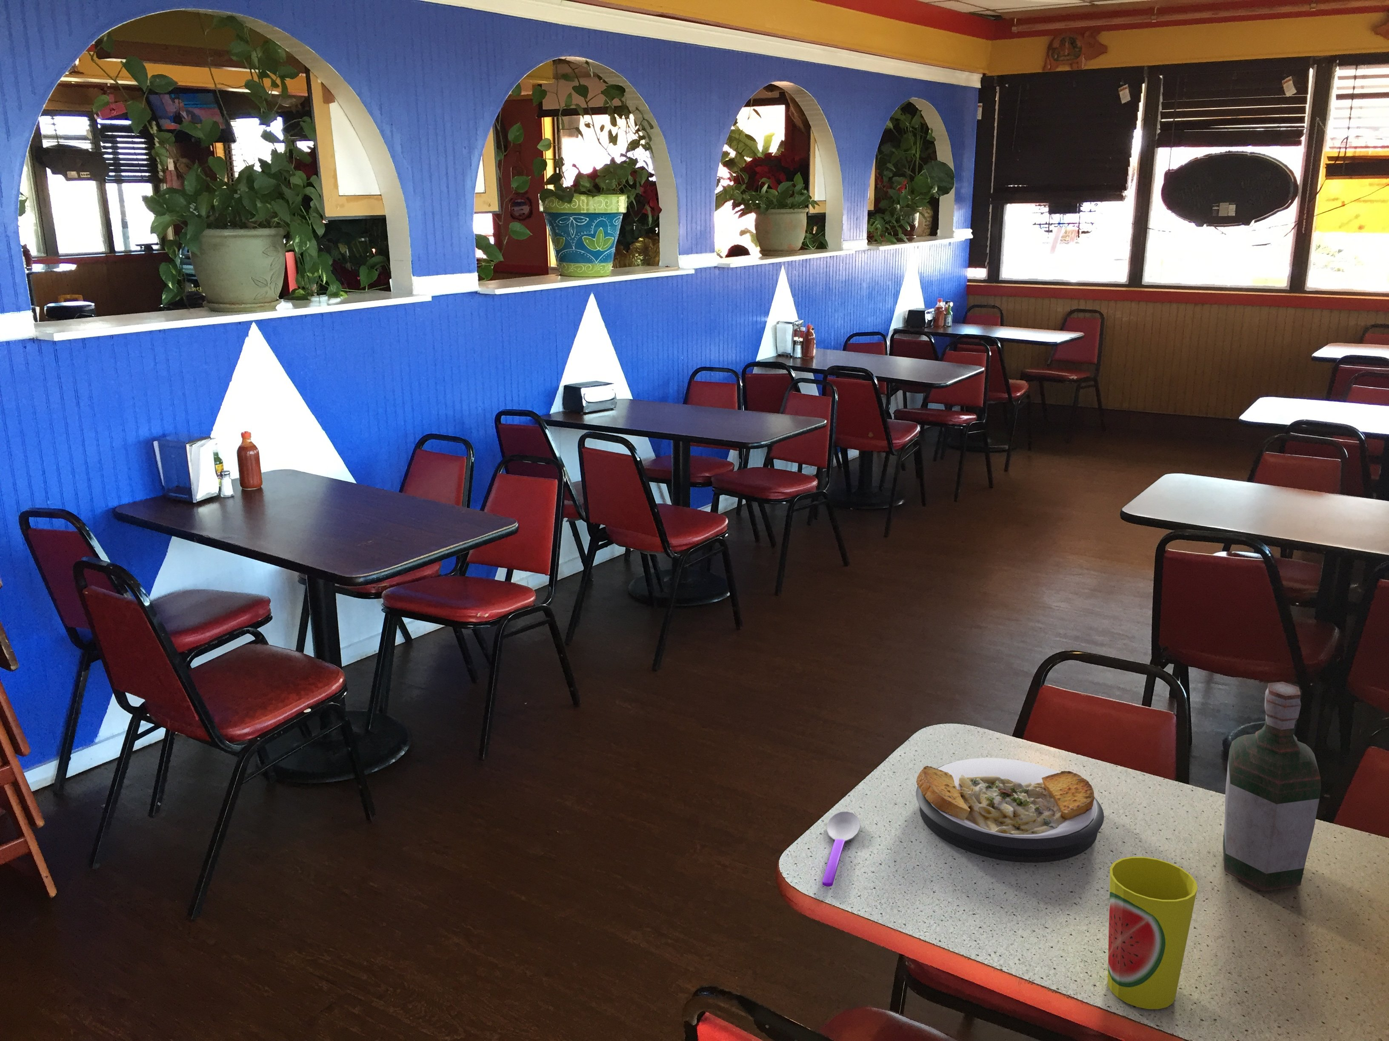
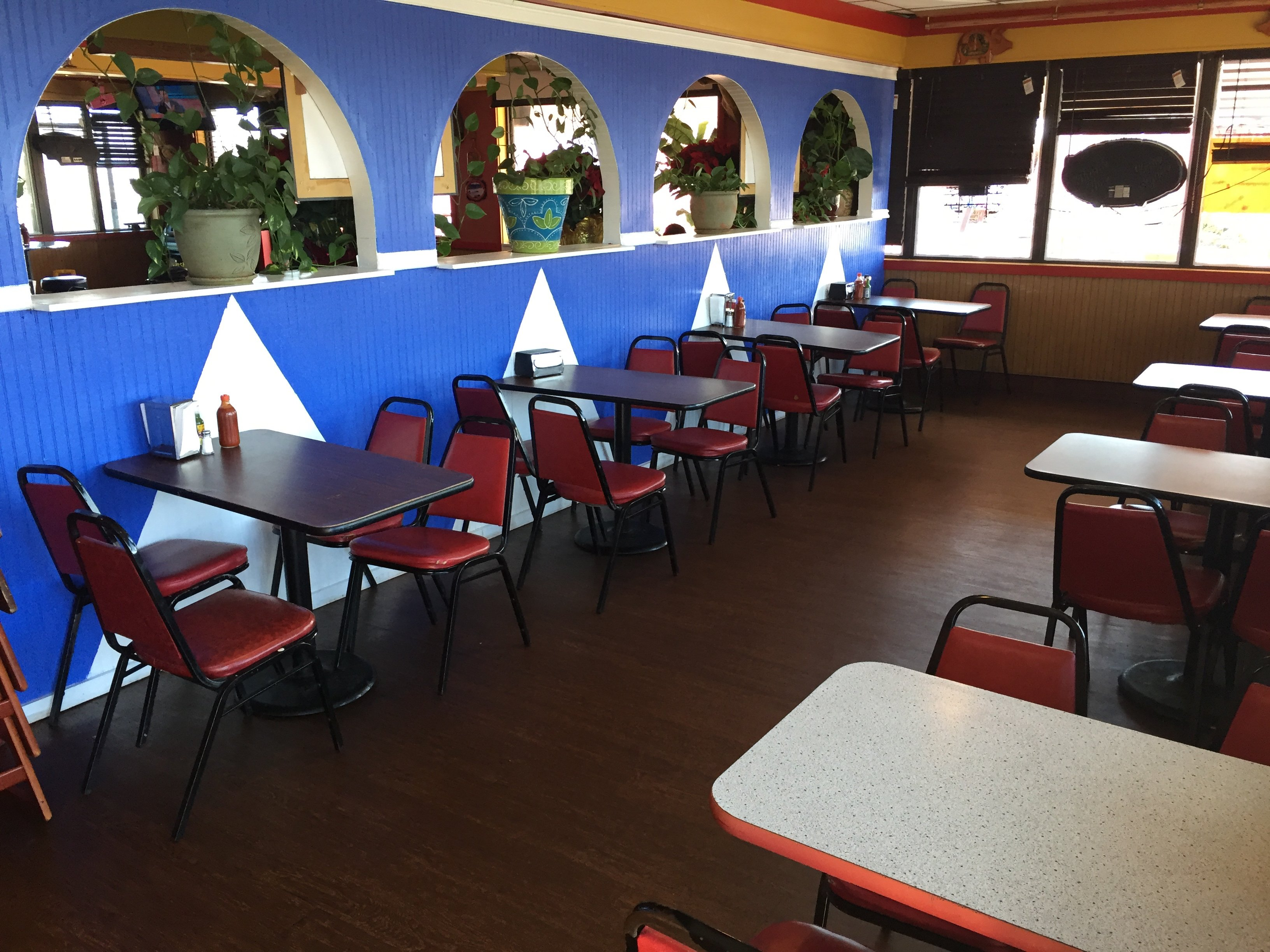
- spoon (837, 847)
- plate (1008, 799)
- bottle (1272, 781)
- cup (1147, 934)
